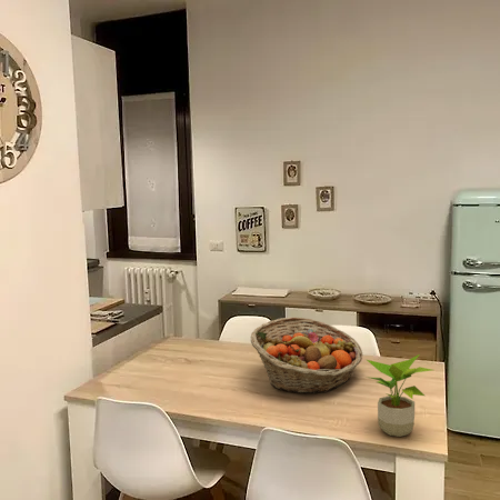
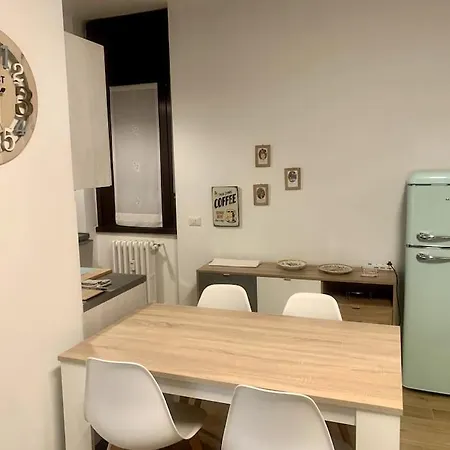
- potted plant (399, 391)
- fruit basket (307, 352)
